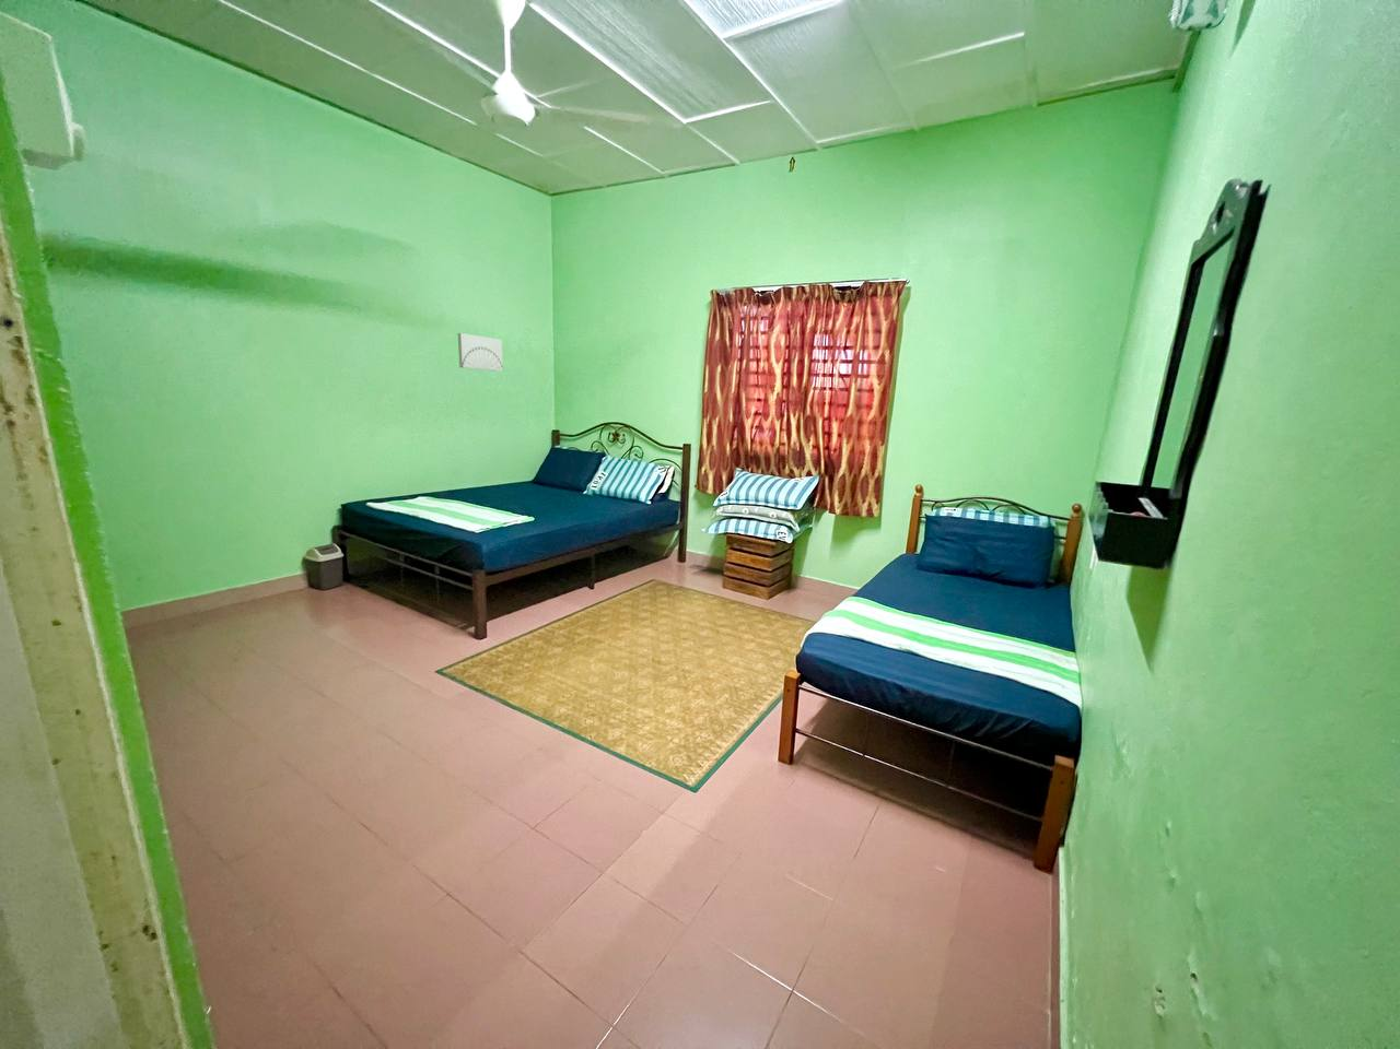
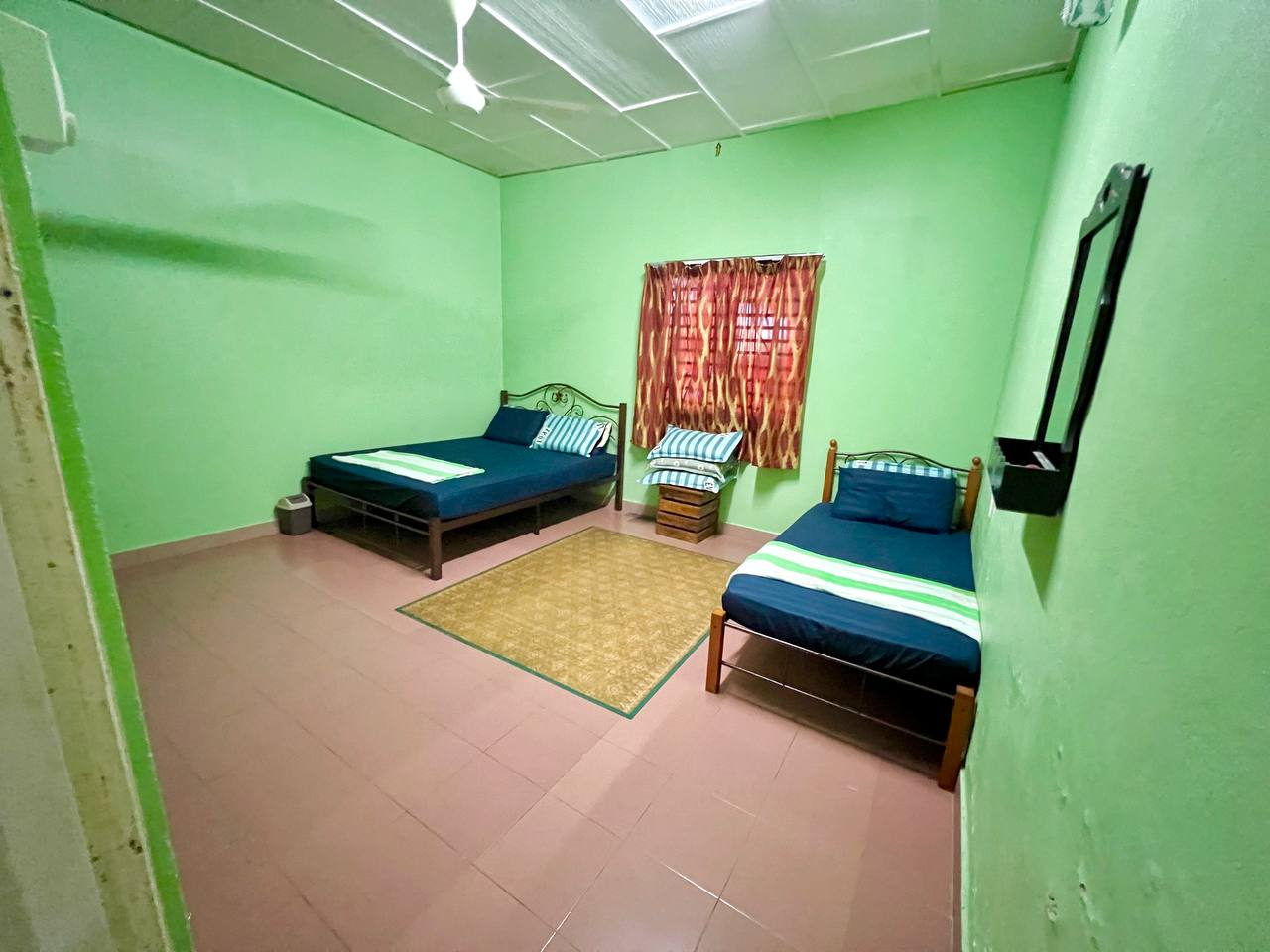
- wall art (482, 353)
